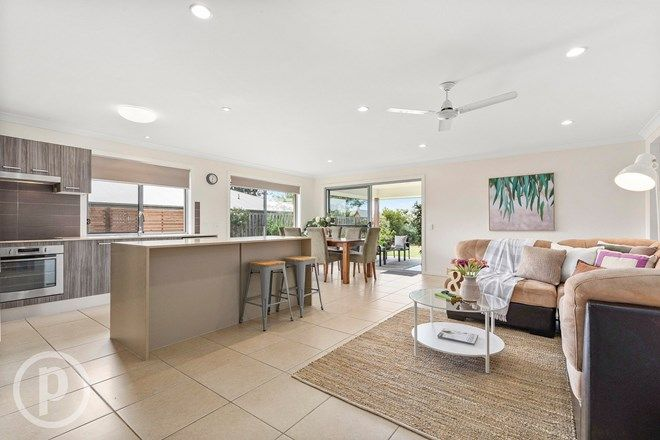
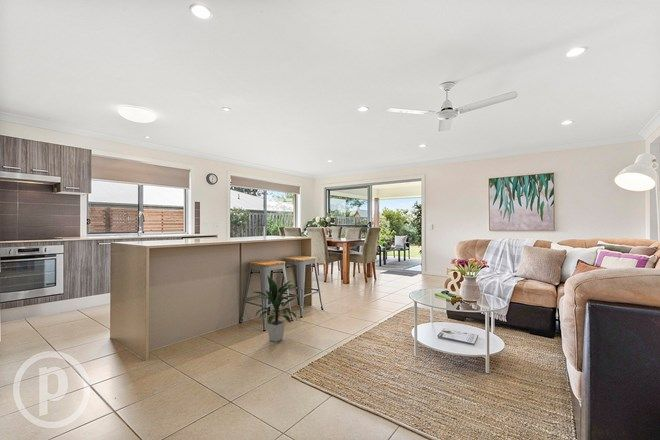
+ indoor plant (277, 307)
